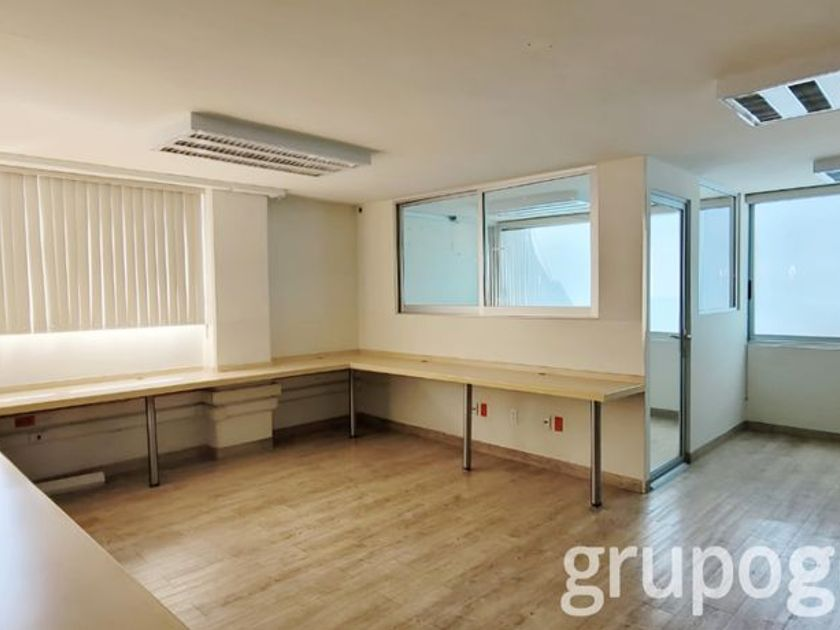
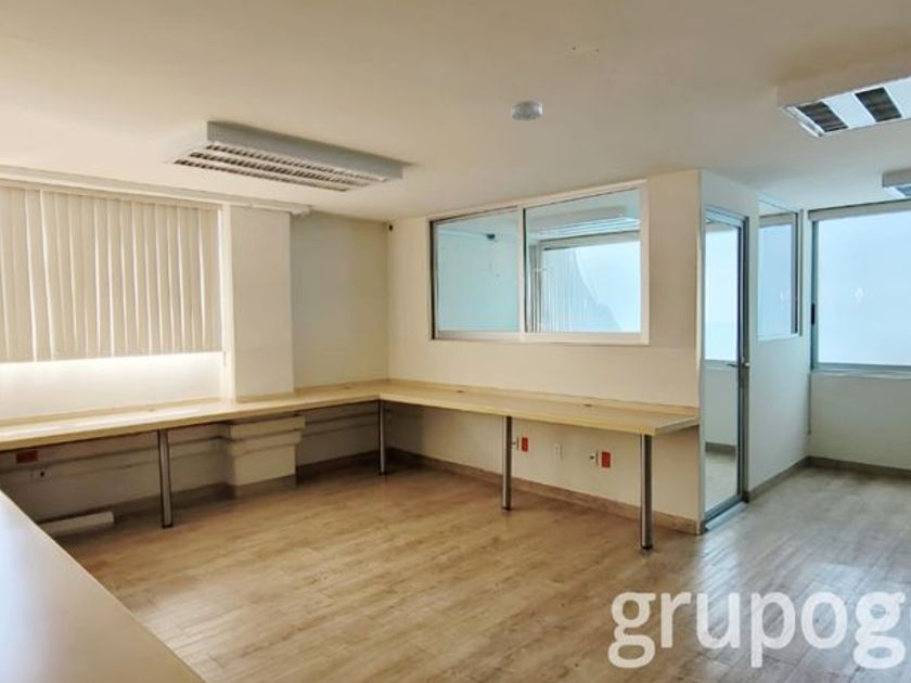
+ smoke detector (526, 109)
